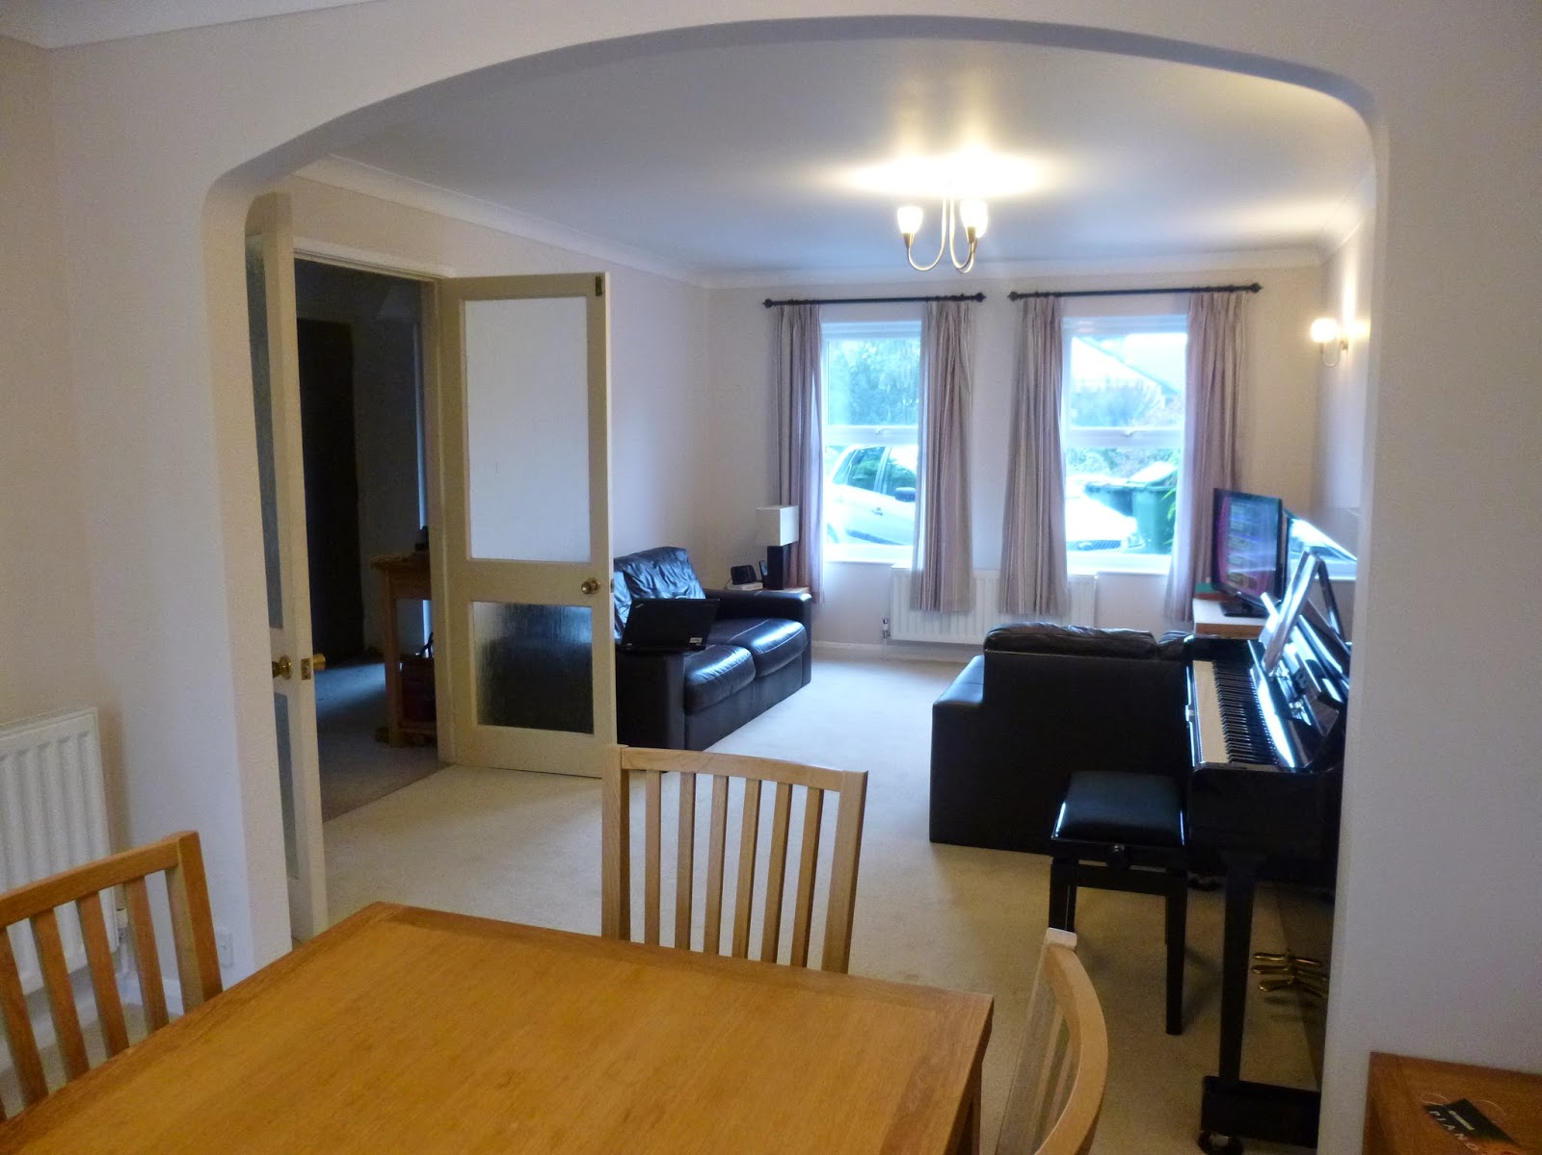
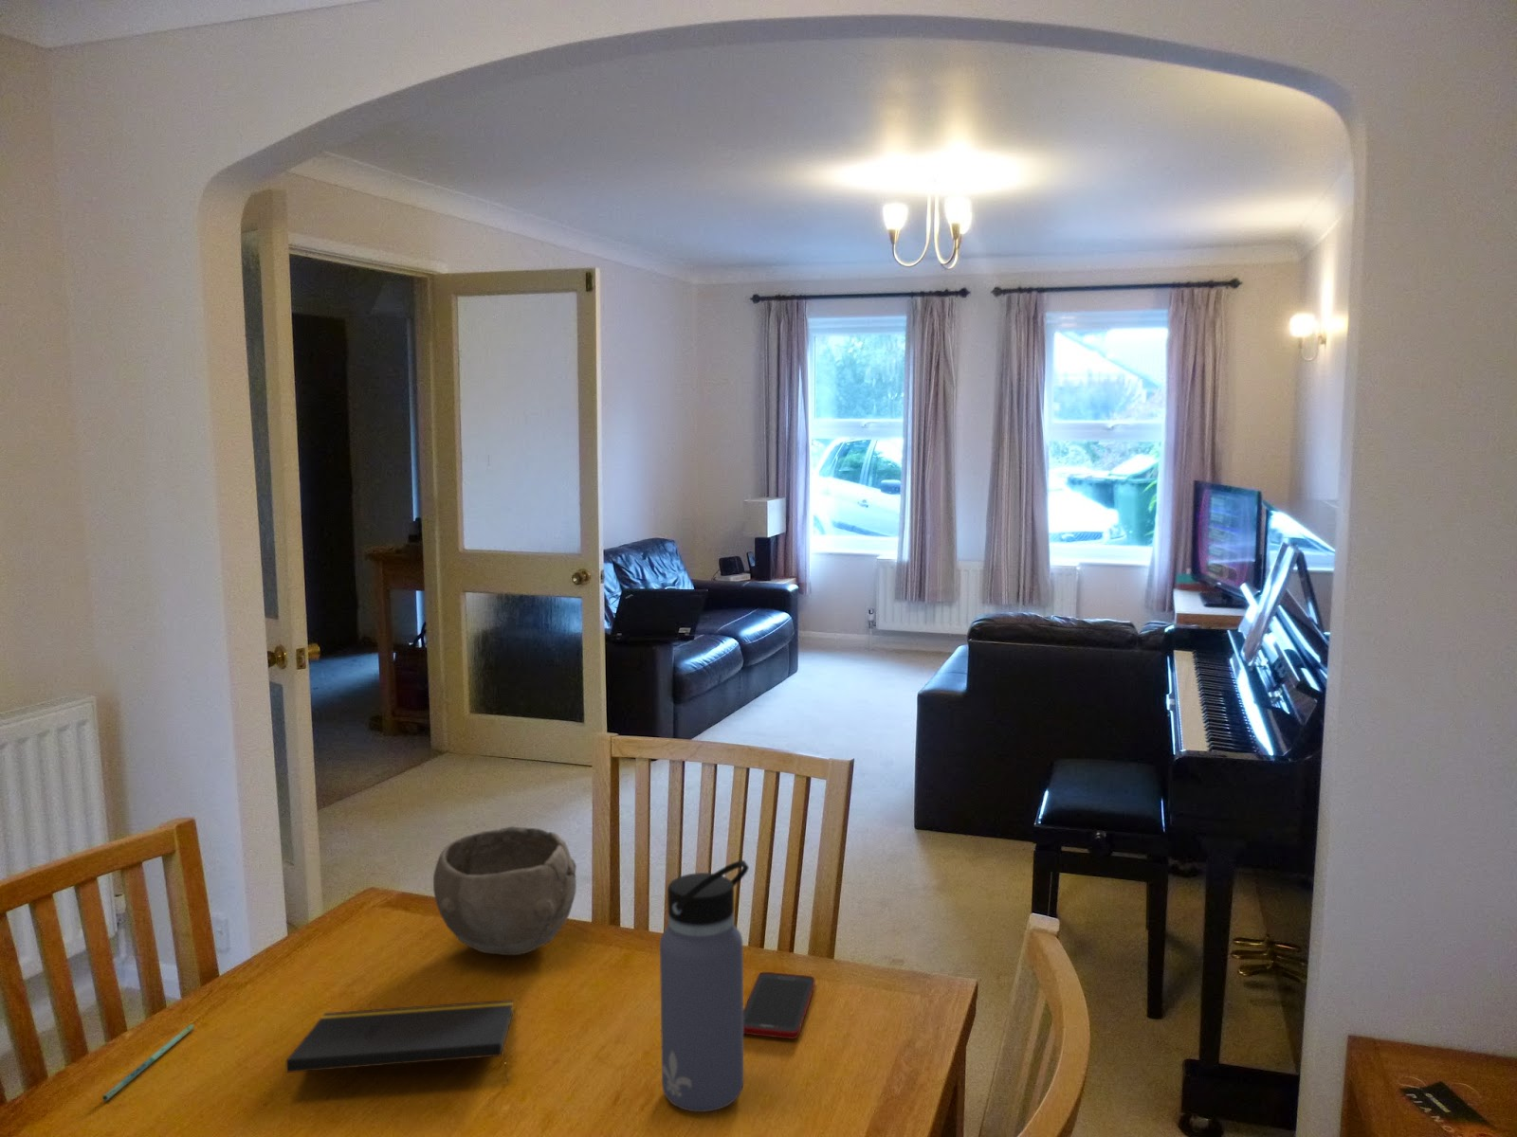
+ bowl (504, 895)
+ notepad (407, 1034)
+ pen (151, 1061)
+ cell phone (778, 1003)
+ water bottle (705, 975)
